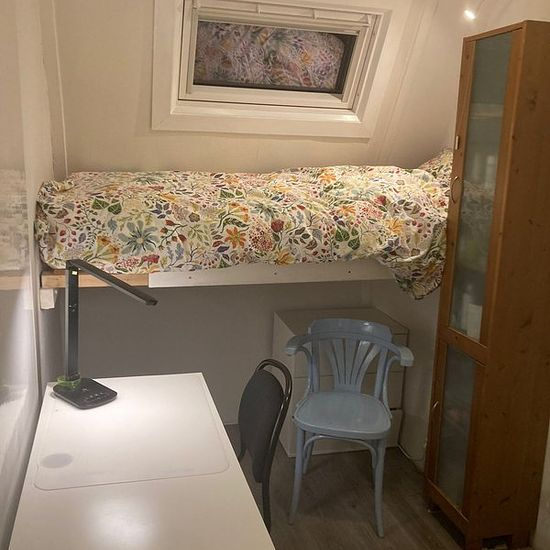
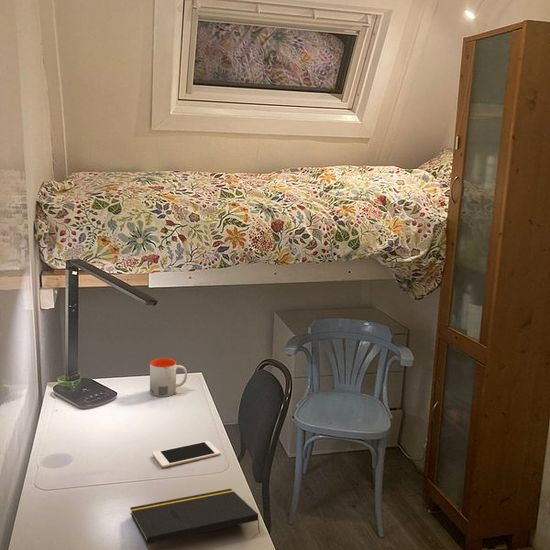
+ cell phone (186, 453)
+ mug (168, 376)
+ notepad (192, 514)
